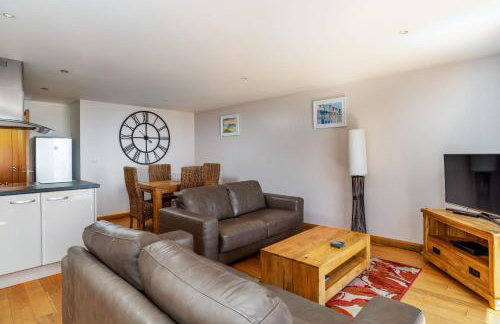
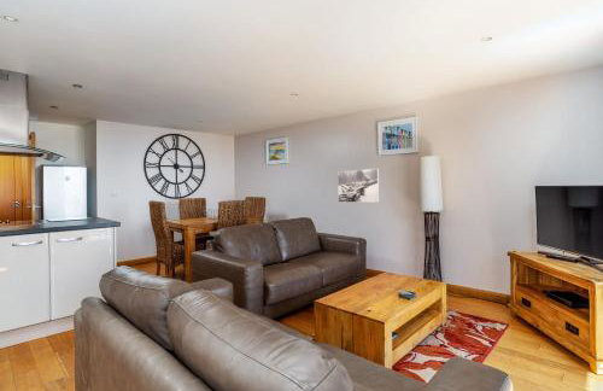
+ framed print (357, 186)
